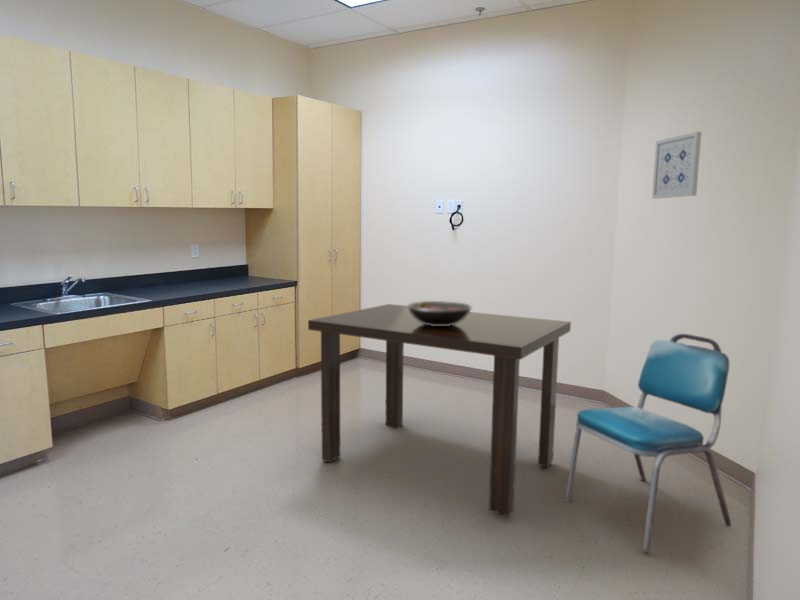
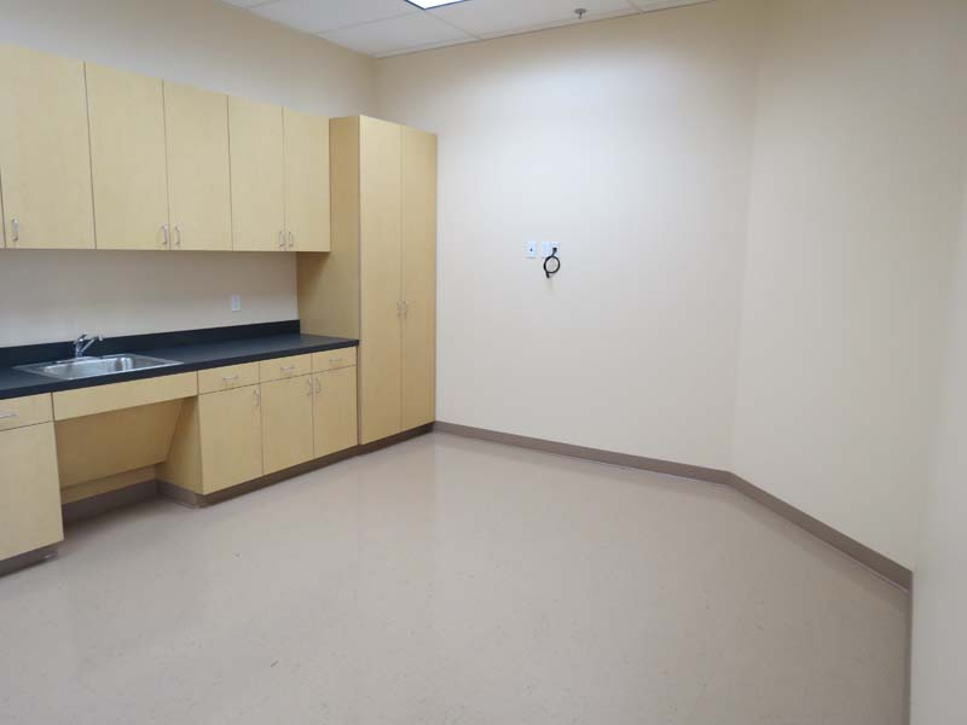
- fruit bowl (439, 312)
- wall art (675, 167)
- dining table (402, 392)
- dining chair (650, 428)
